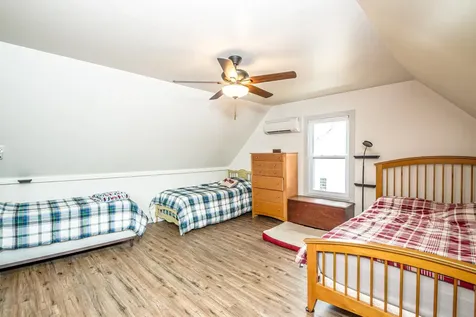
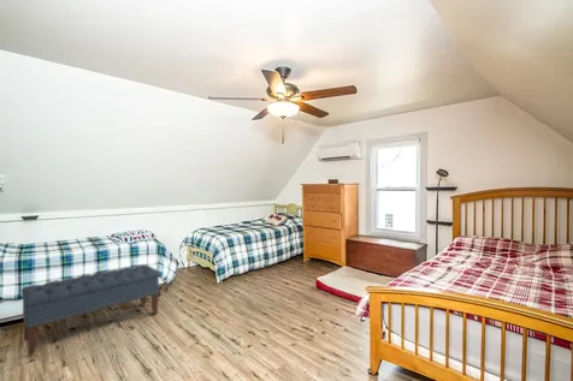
+ bench (96, 300)
